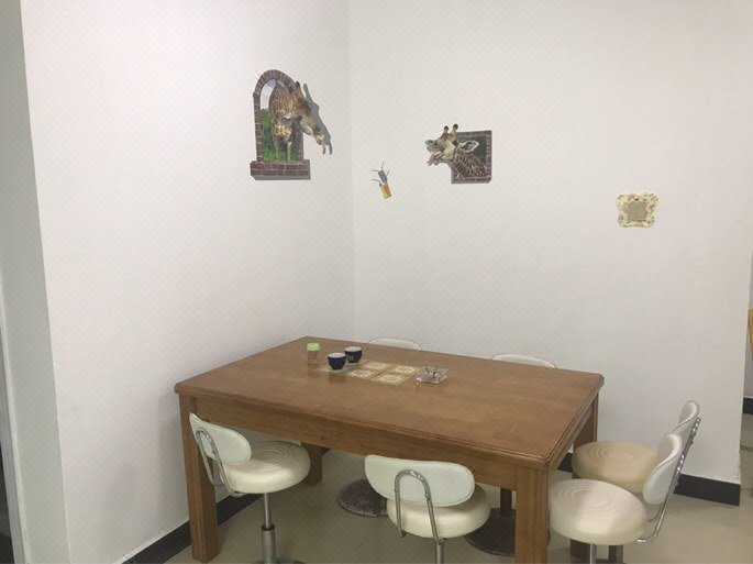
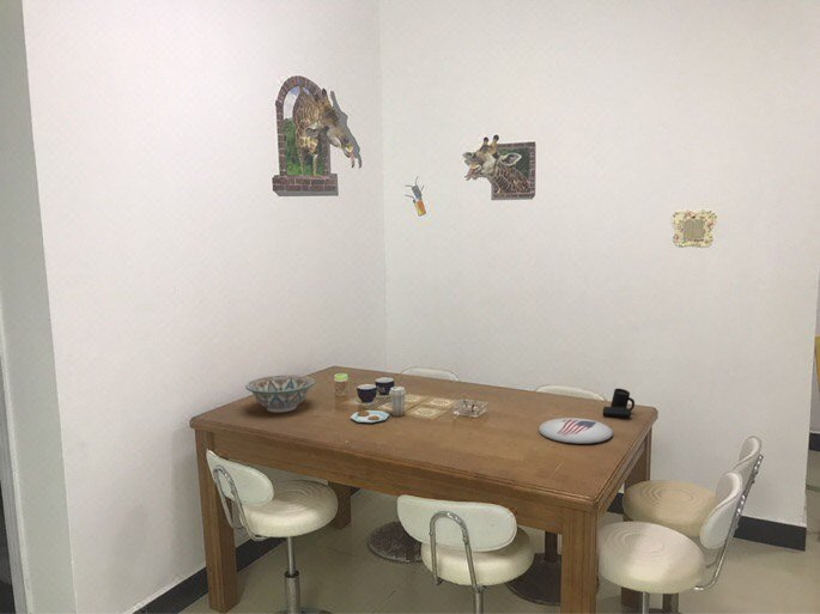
+ plate (378, 411)
+ plate (575, 428)
+ decorative bowl (280, 395)
+ coffee mug (619, 402)
